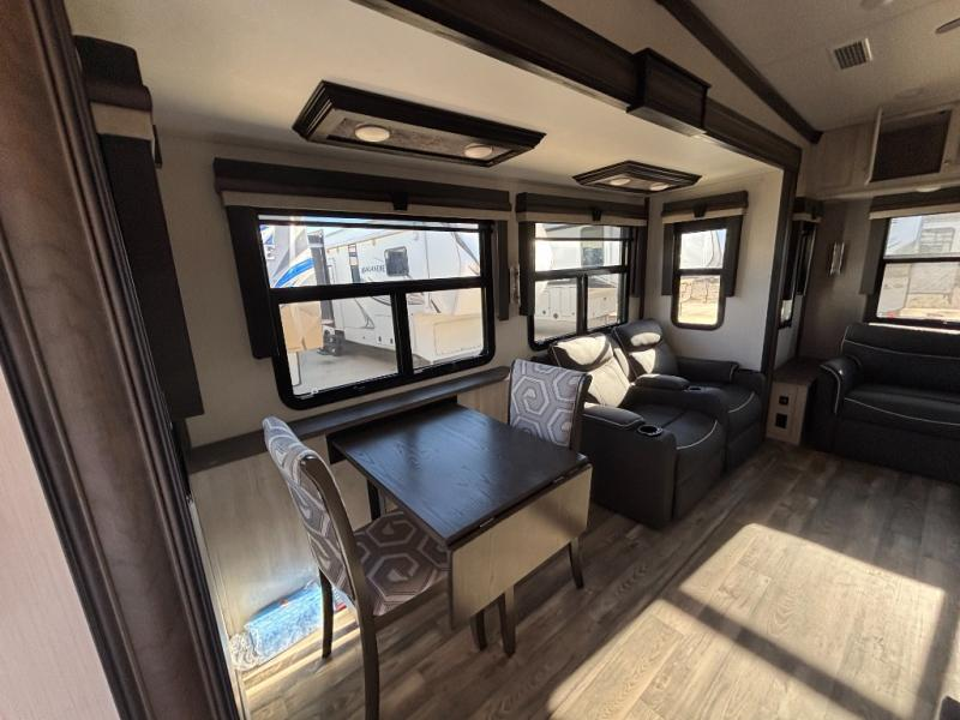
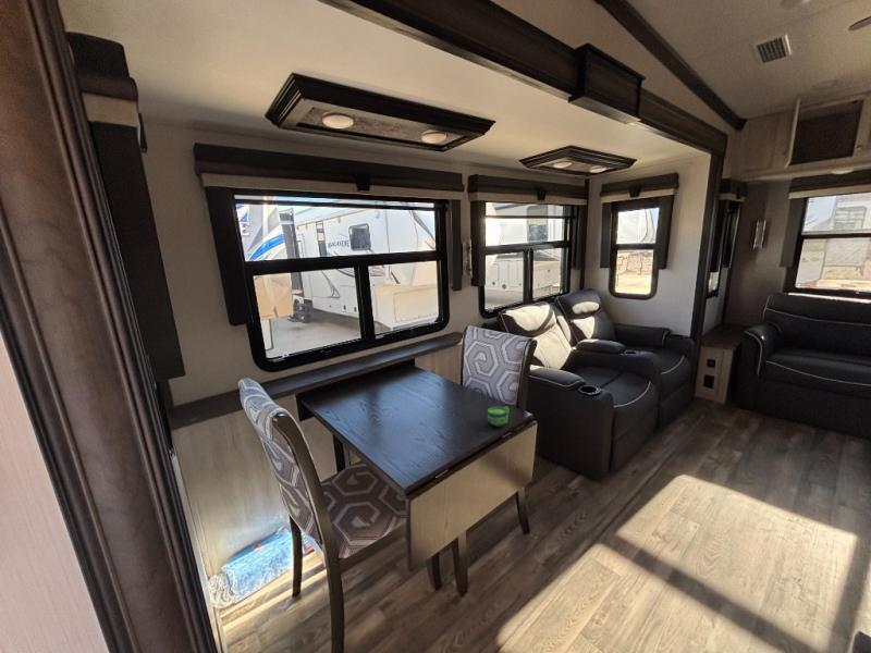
+ cup (499, 415)
